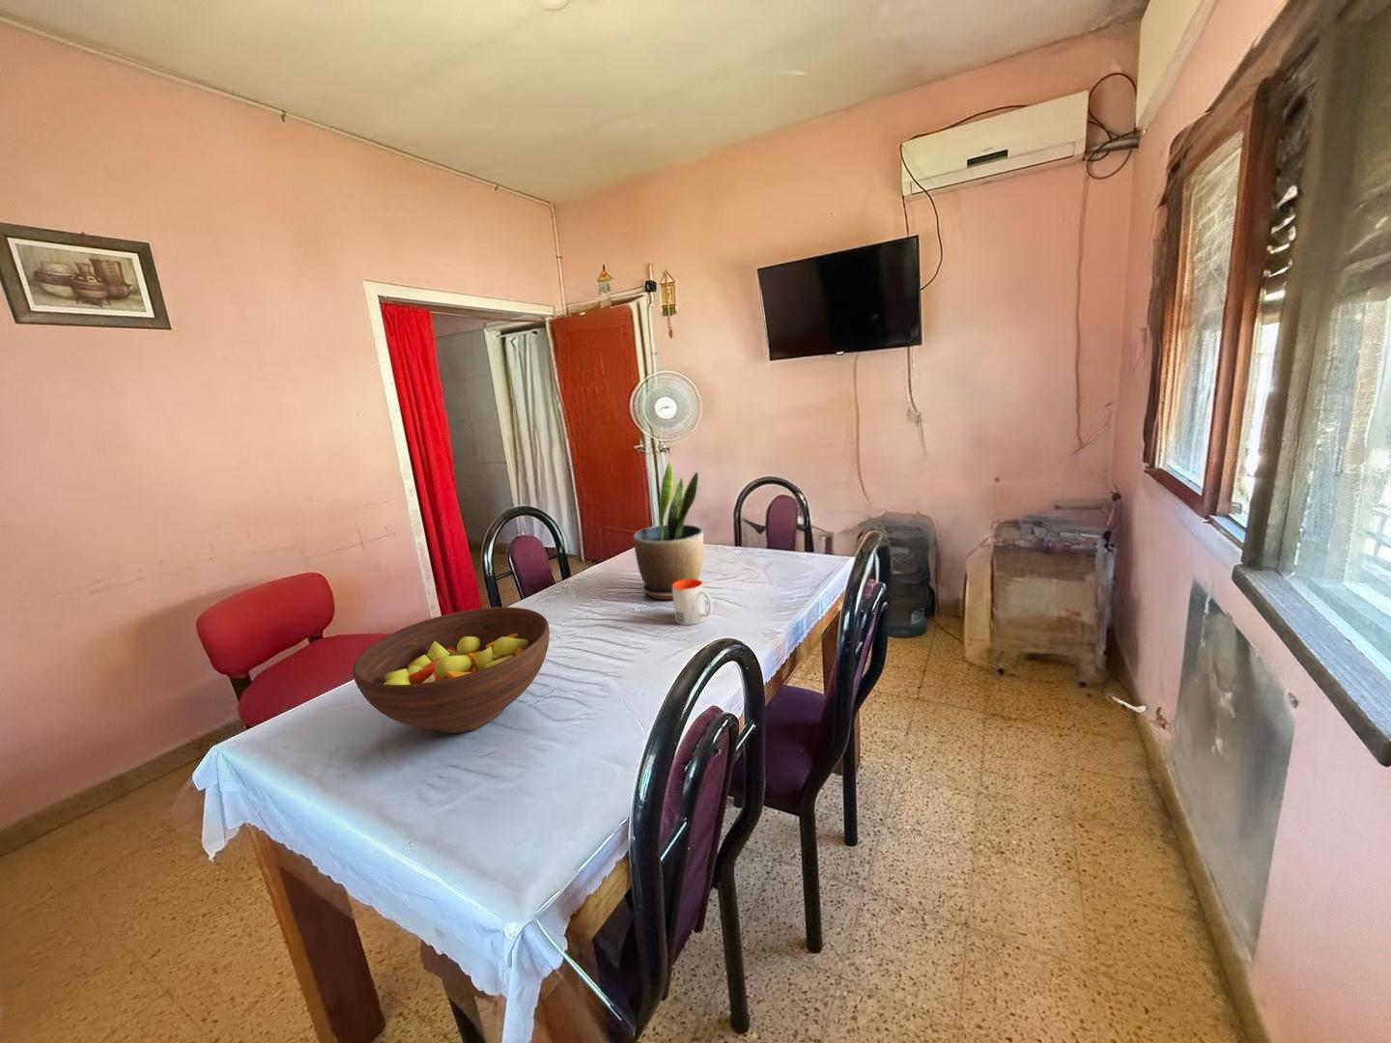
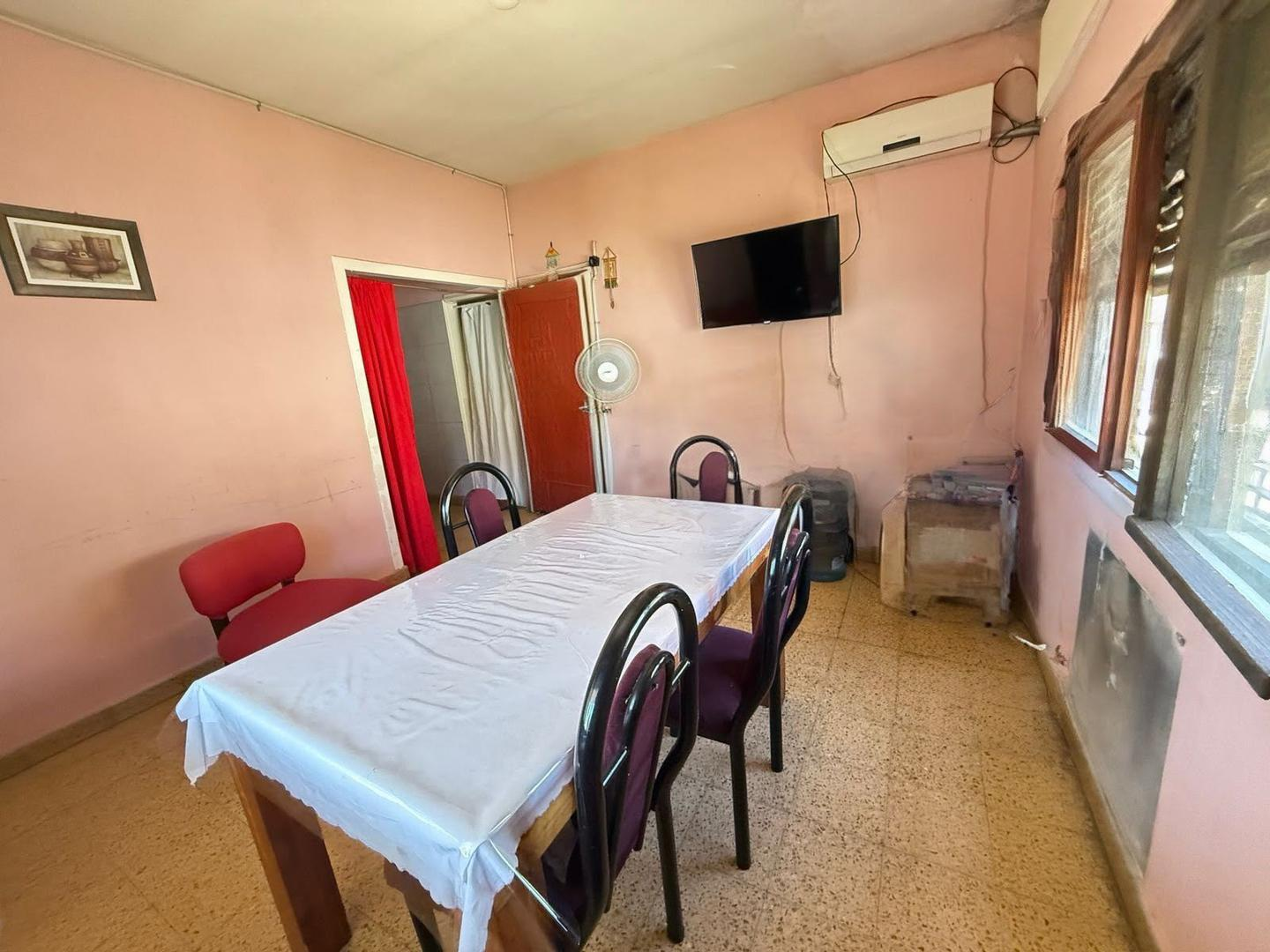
- mug (693, 601)
- potted plant (667, 529)
- fruit bowl (462, 678)
